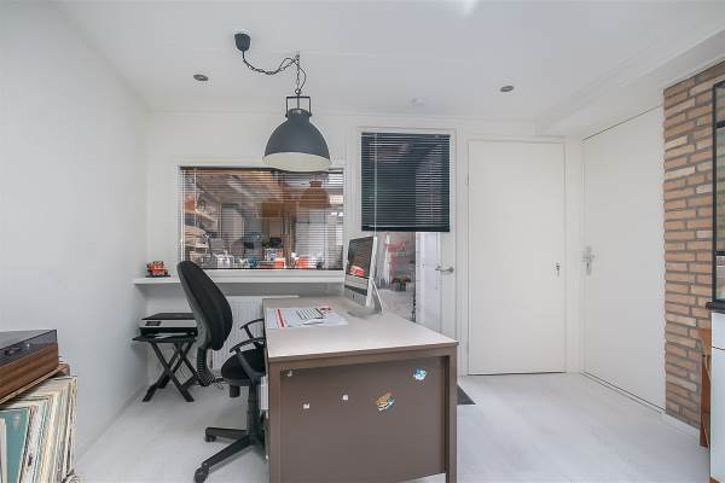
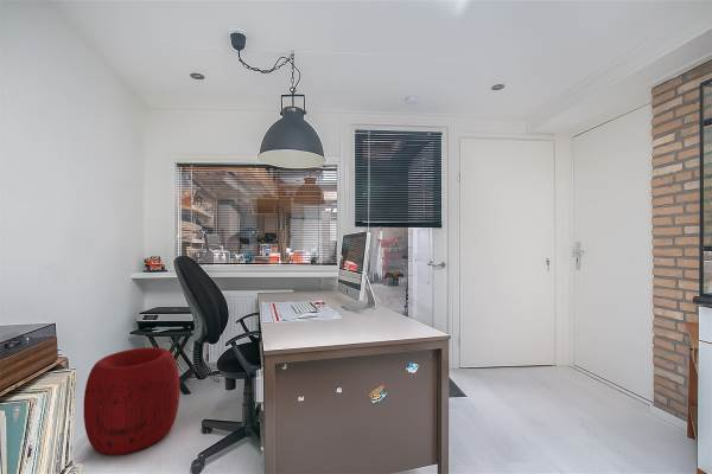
+ pouf (134, 396)
